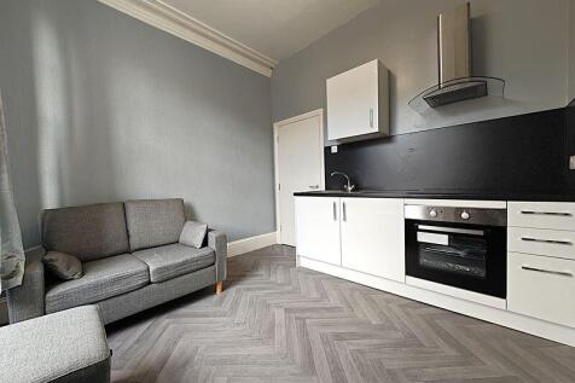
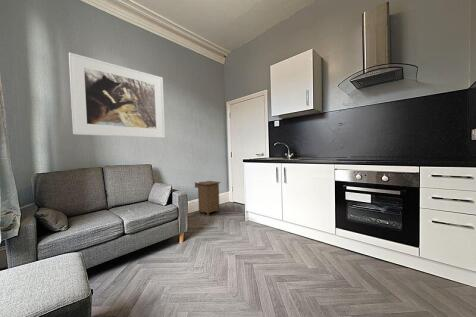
+ nightstand (206, 197)
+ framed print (124, 101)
